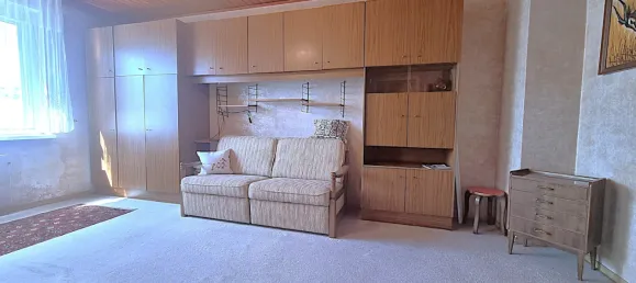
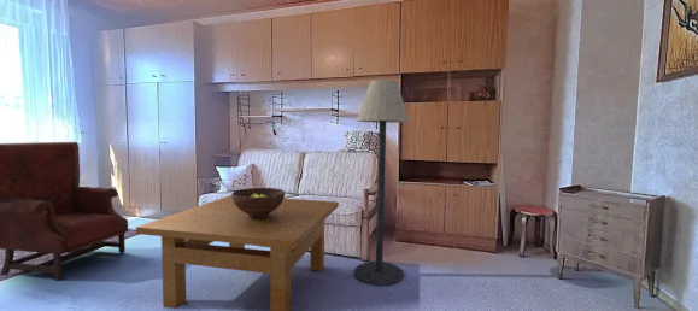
+ fruit bowl (258, 203)
+ armchair (64, 203)
+ table (254, 250)
+ floor lamp (381, 180)
